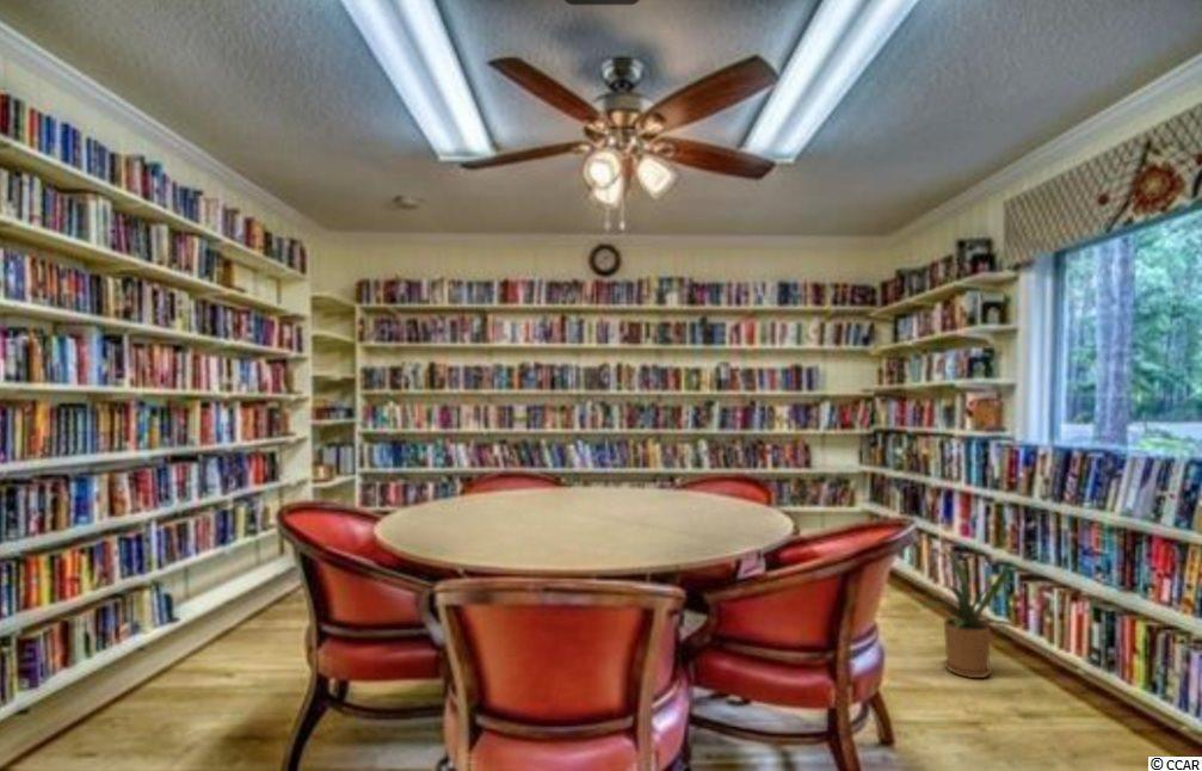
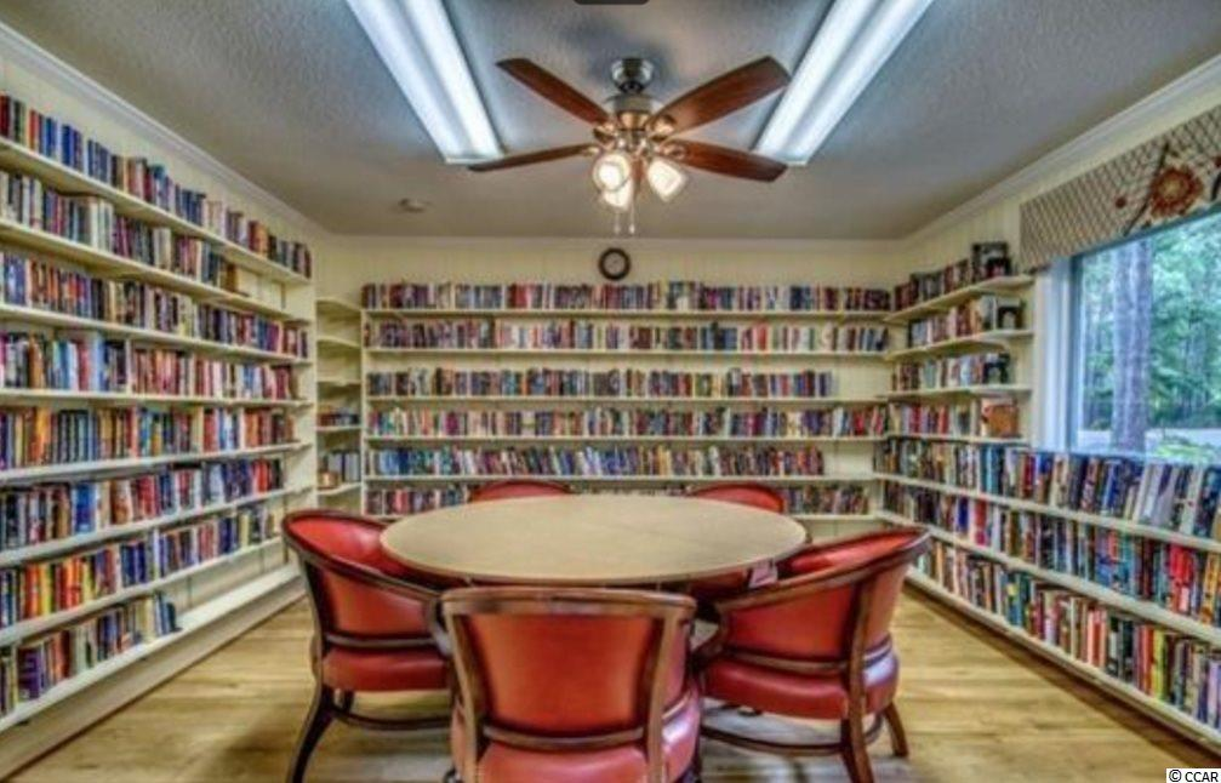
- house plant (961, 612)
